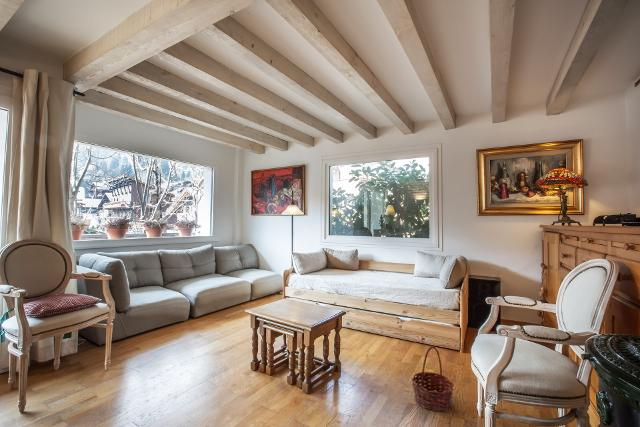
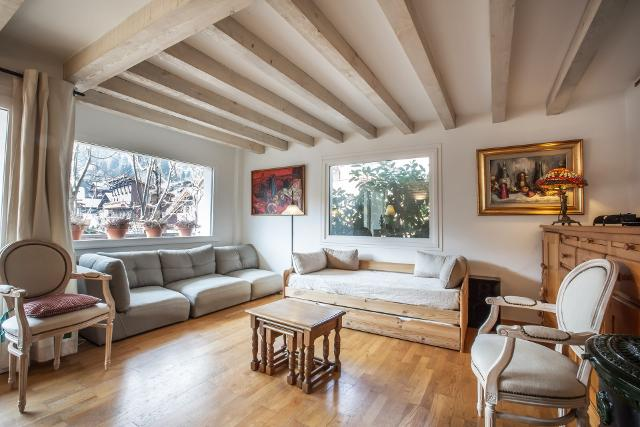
- basket (432, 373)
